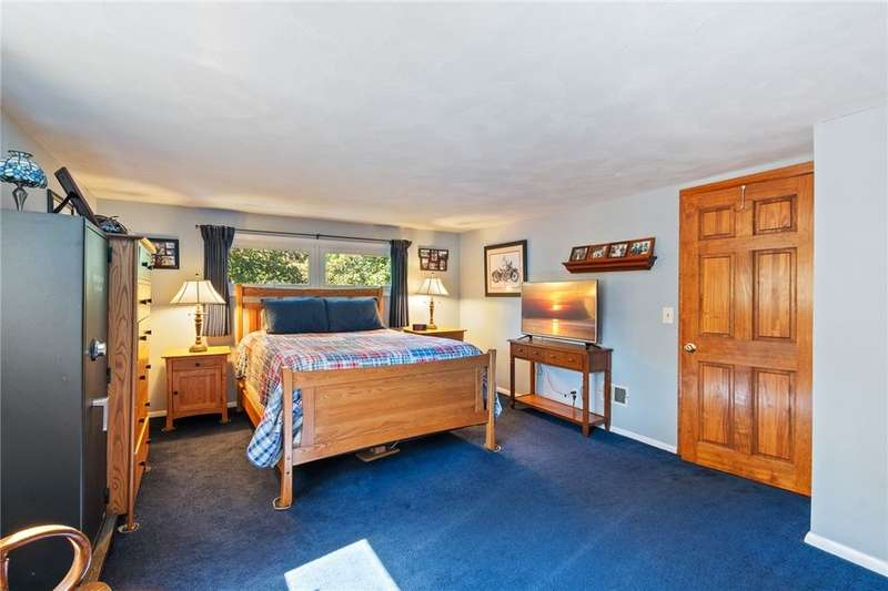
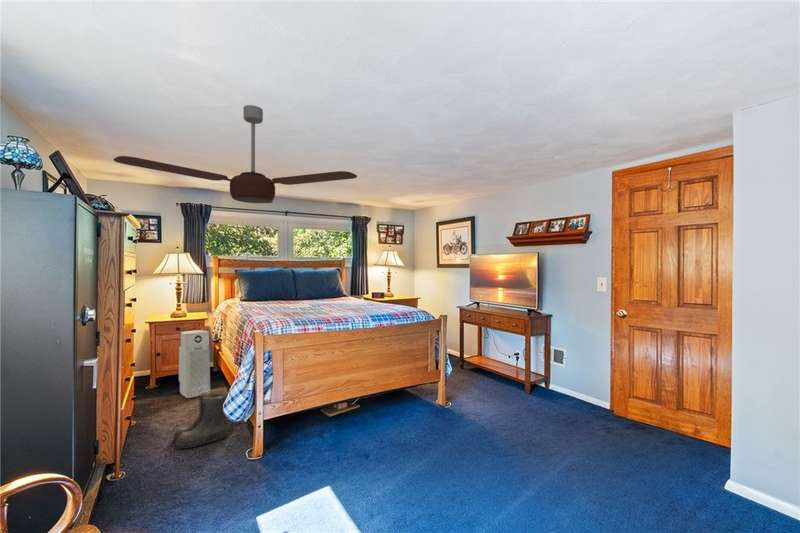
+ ceiling fan (251, 158)
+ air purifier (193, 361)
+ boots (201, 416)
